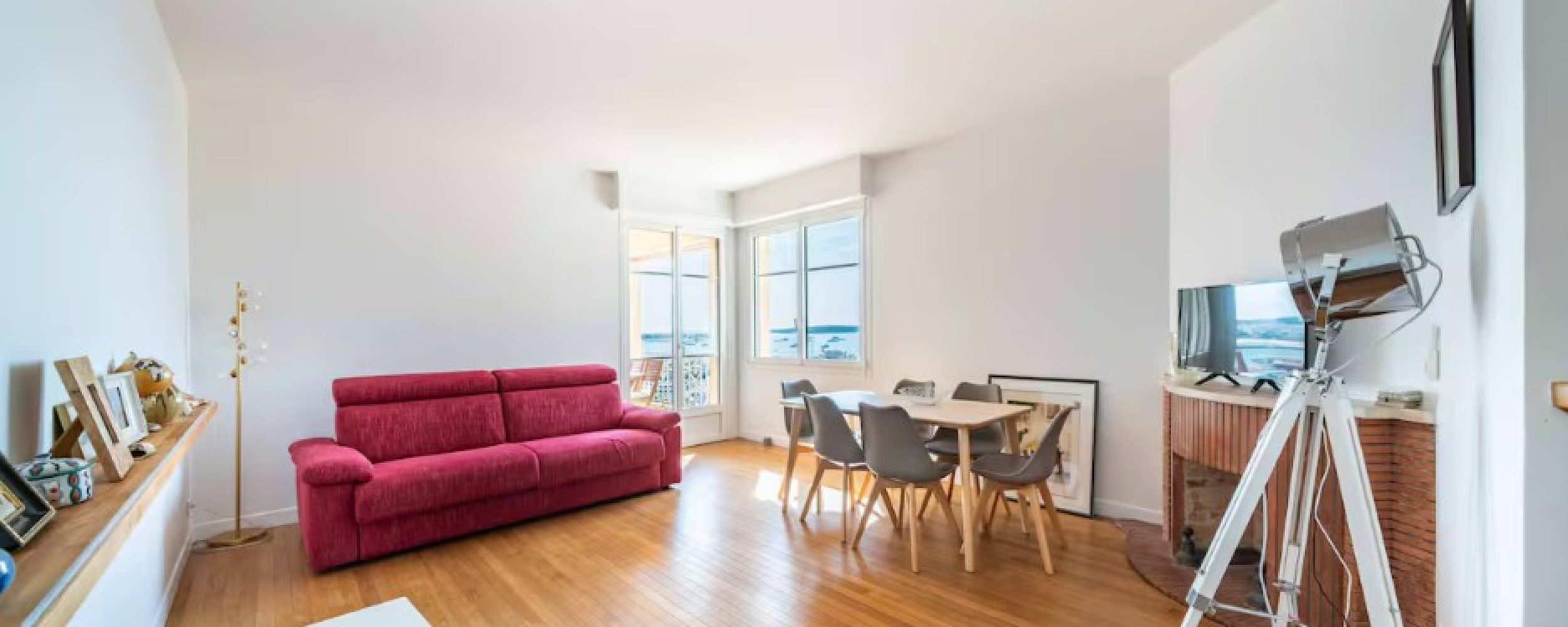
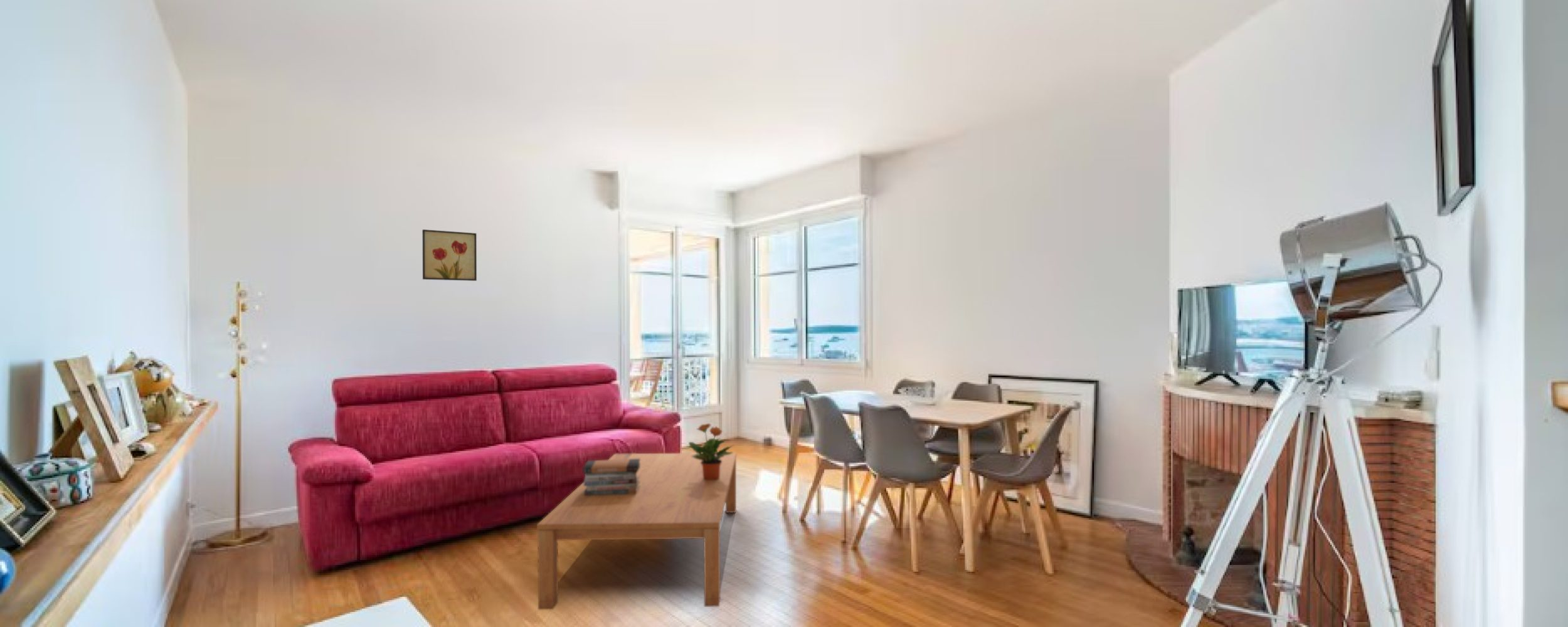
+ book stack (612, 477)
+ wall art (450, 256)
+ coffee table (657, 515)
+ potted plant (710, 451)
